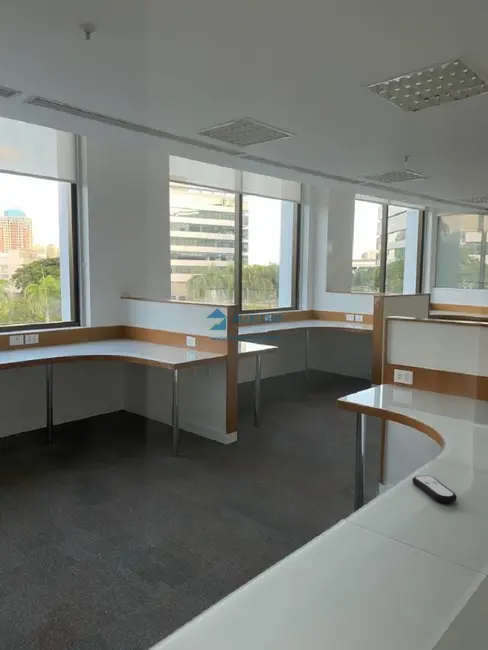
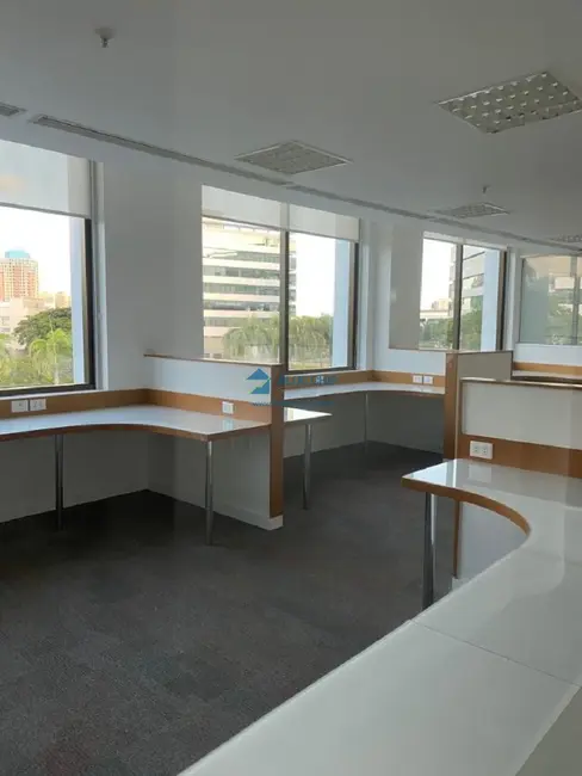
- remote control (434, 488)
